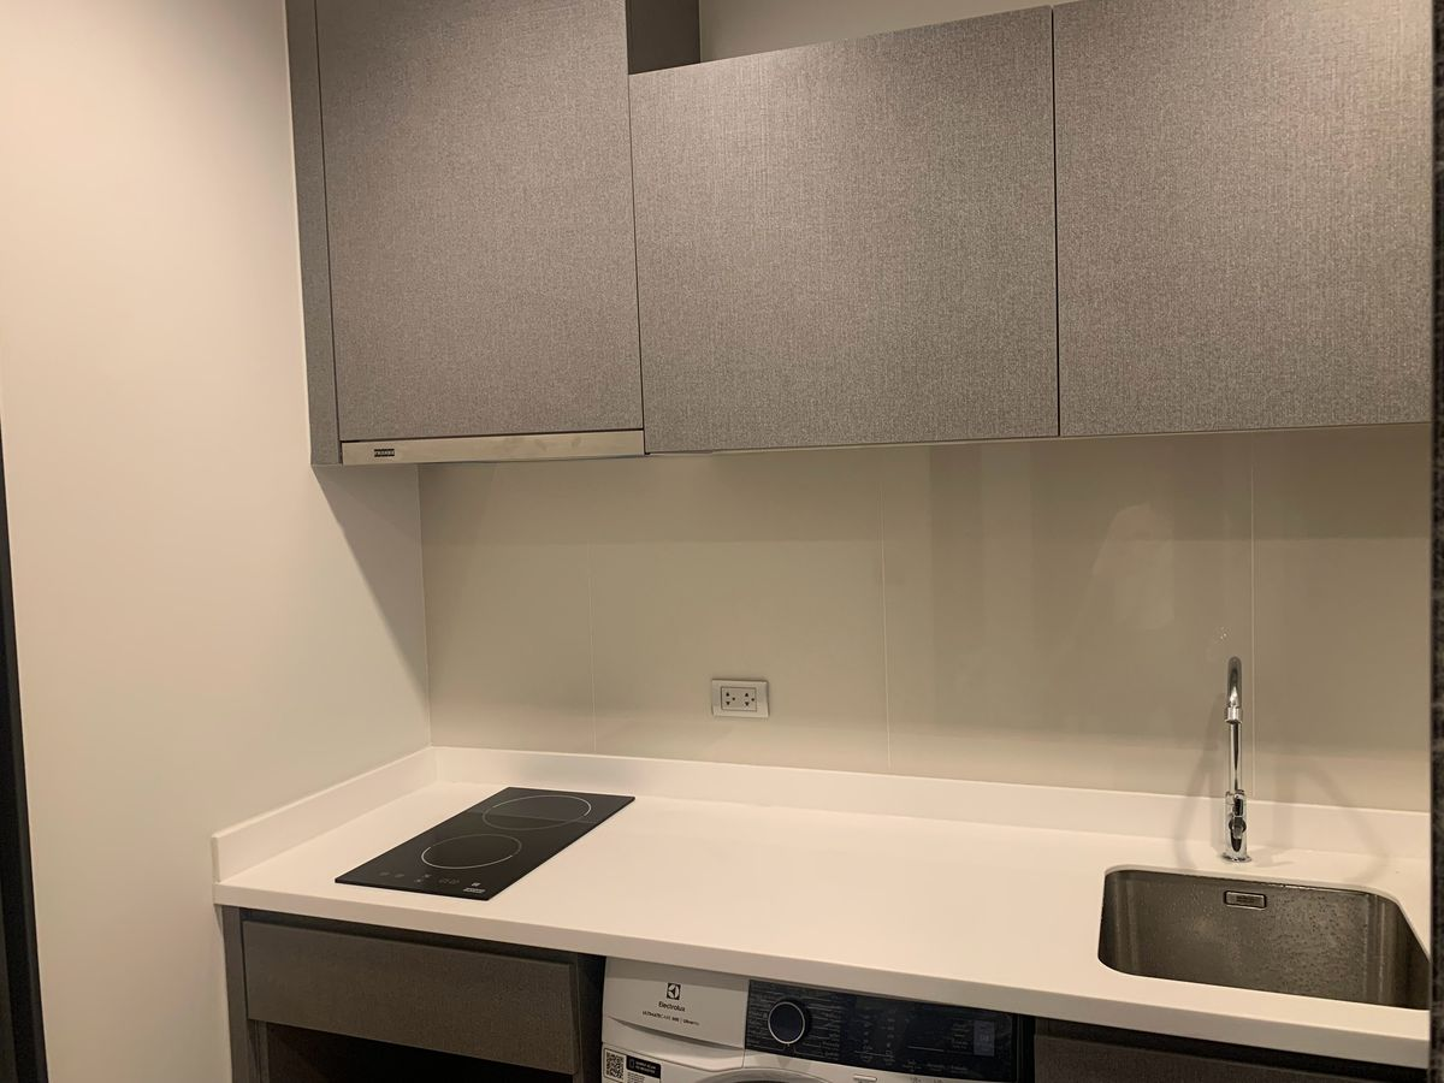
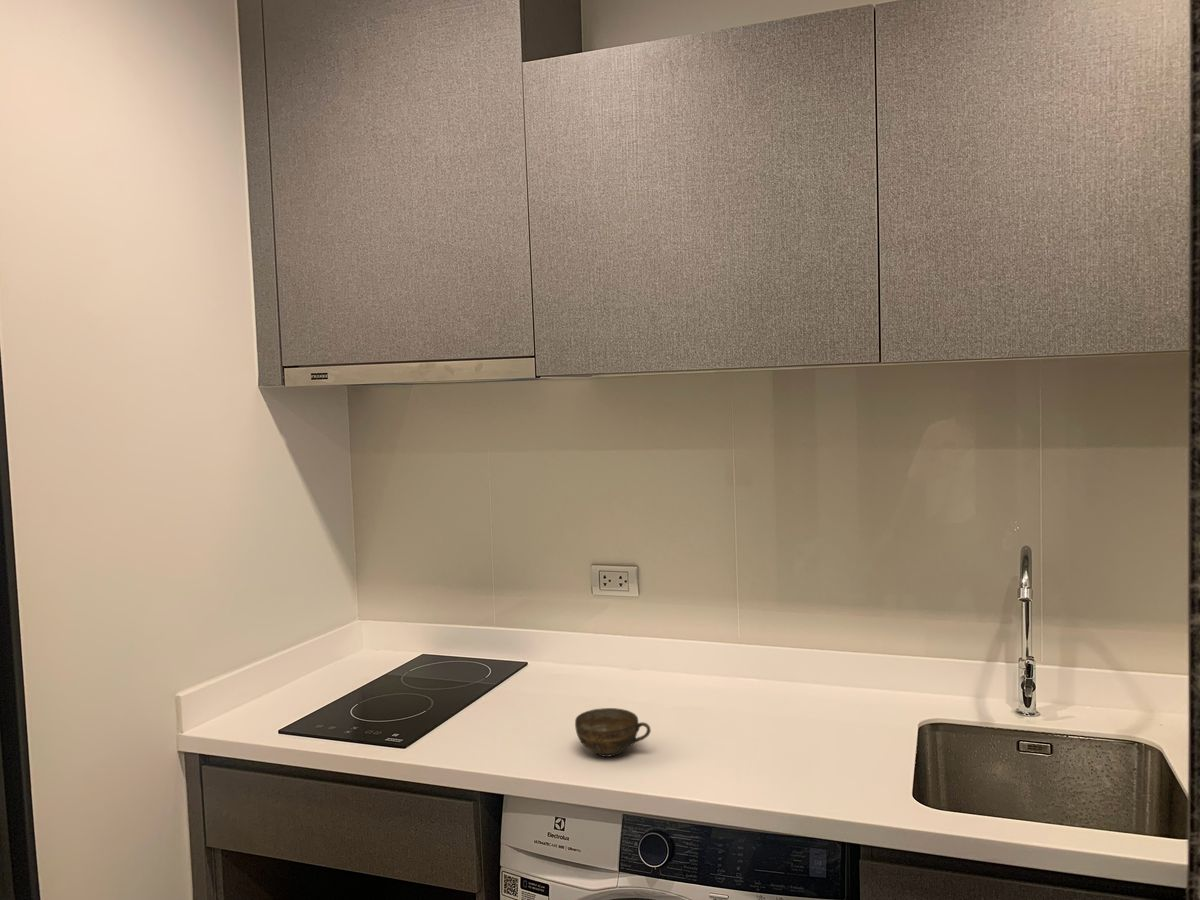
+ cup (613, 735)
